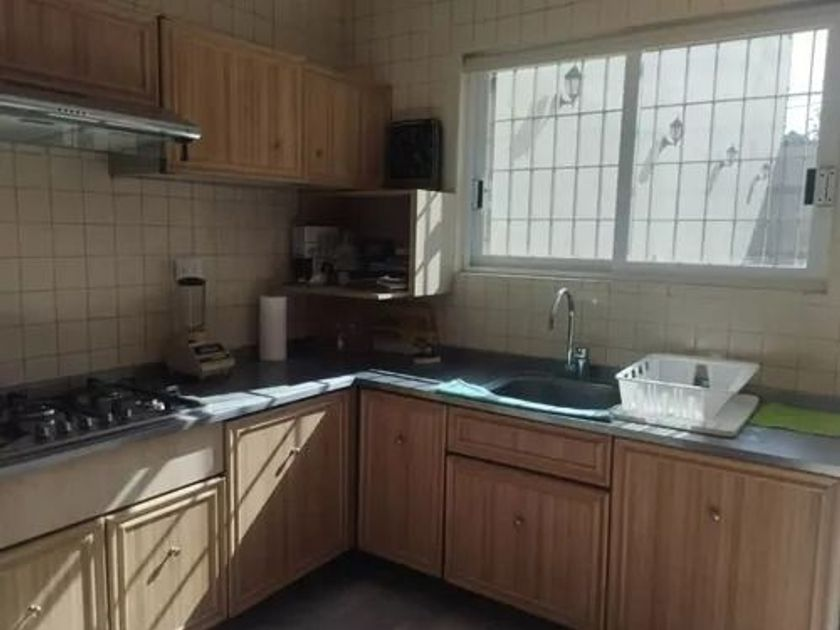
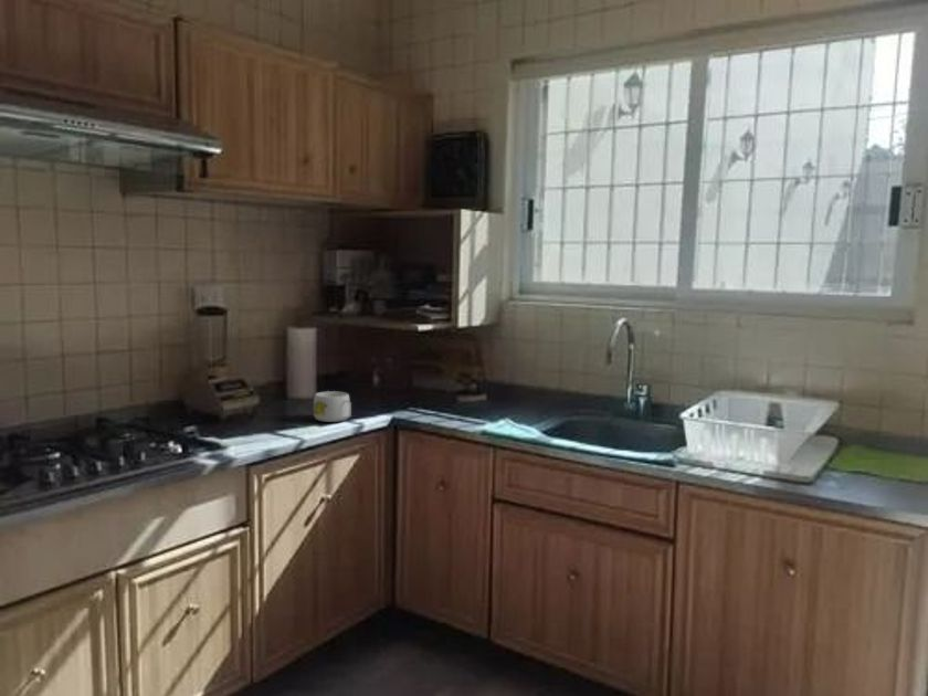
+ mug (331, 407)
